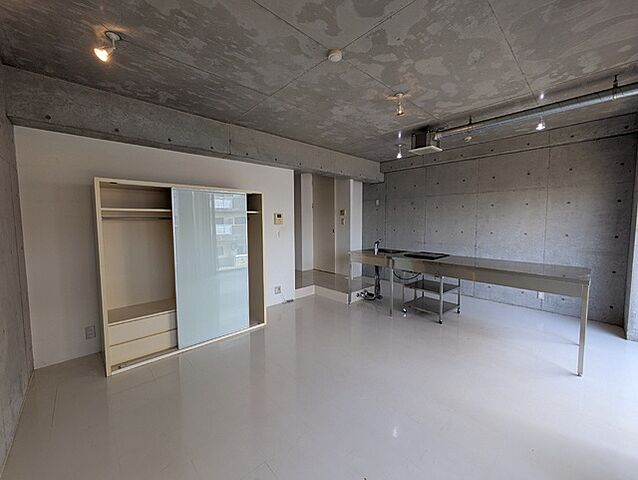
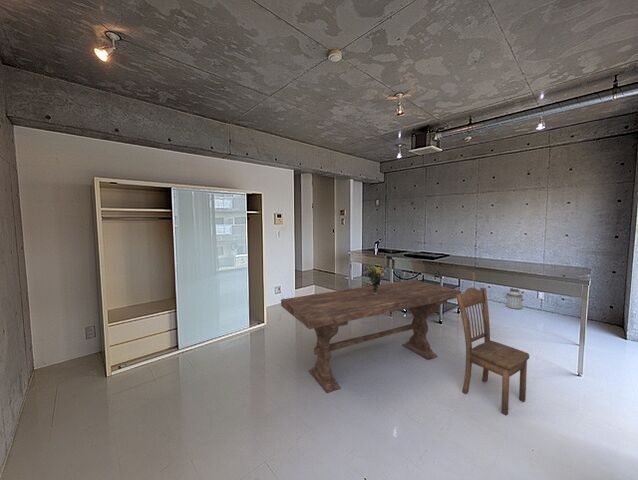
+ planter (514, 296)
+ bouquet (374, 280)
+ dining table (374, 333)
+ dining chair (493, 344)
